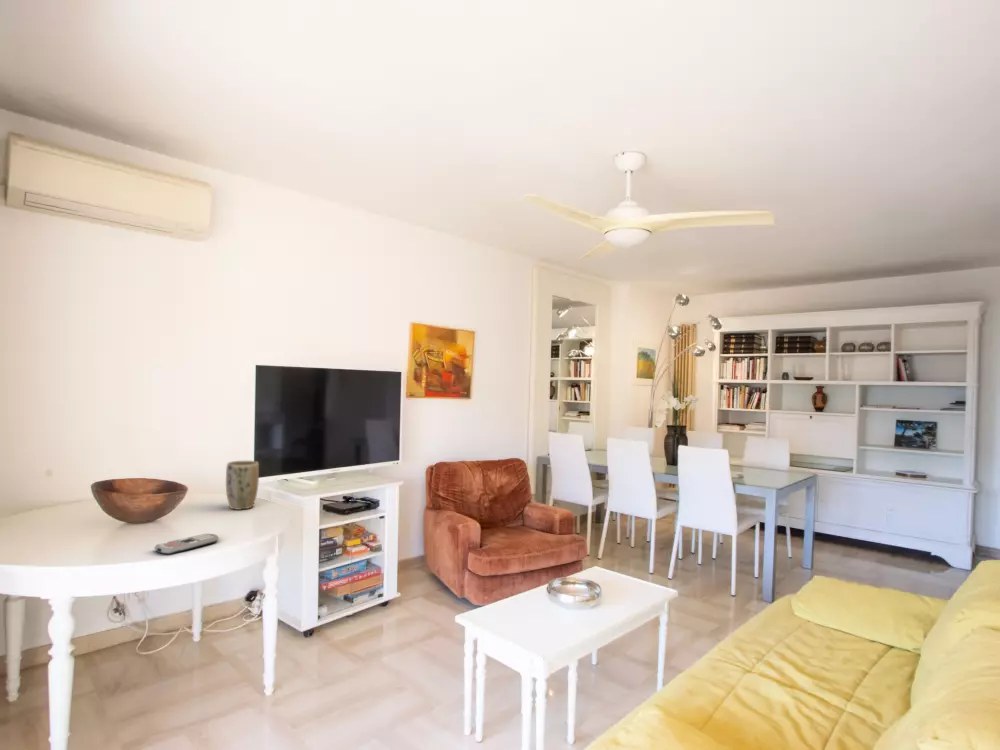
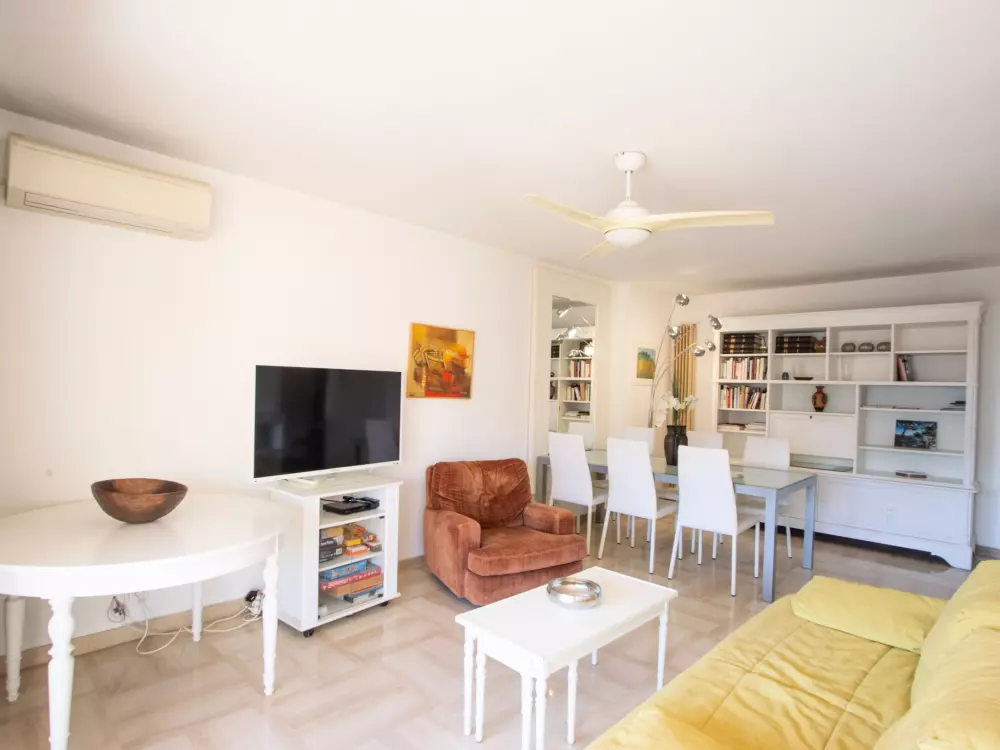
- remote control (188, 543)
- plant pot (242, 484)
